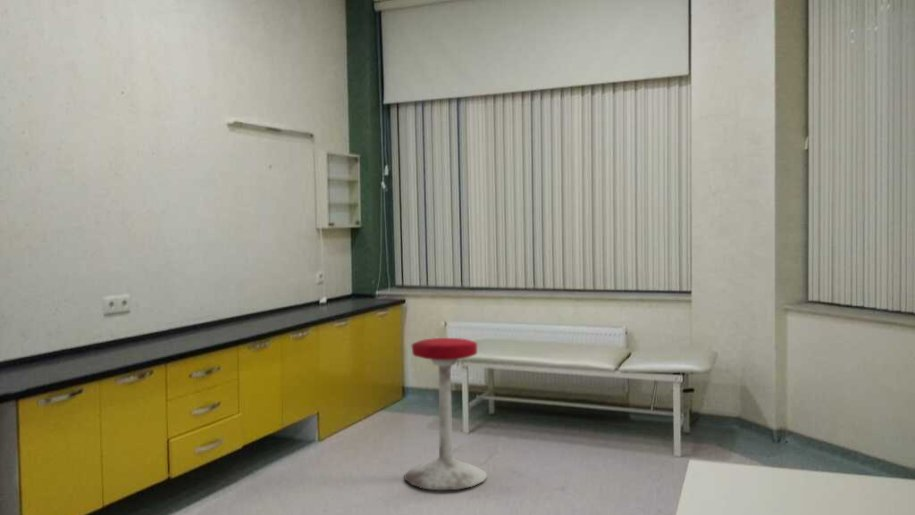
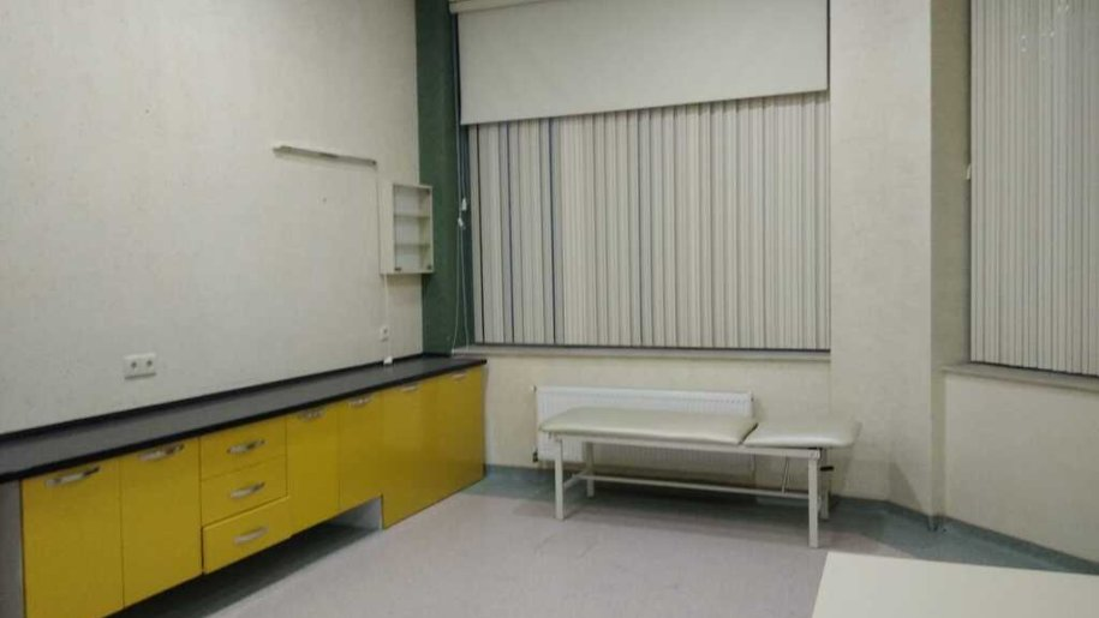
- stool (444, 409)
